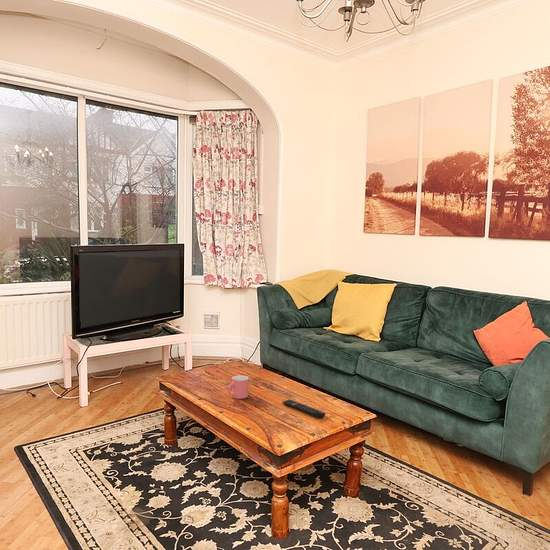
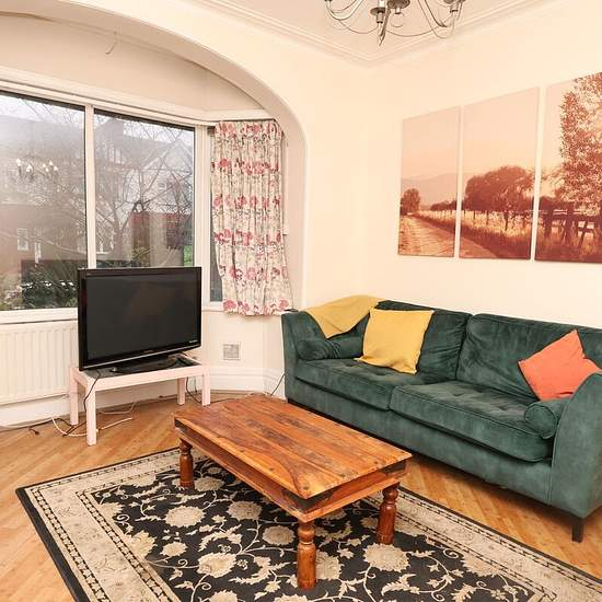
- remote control (303, 408)
- mug (237, 387)
